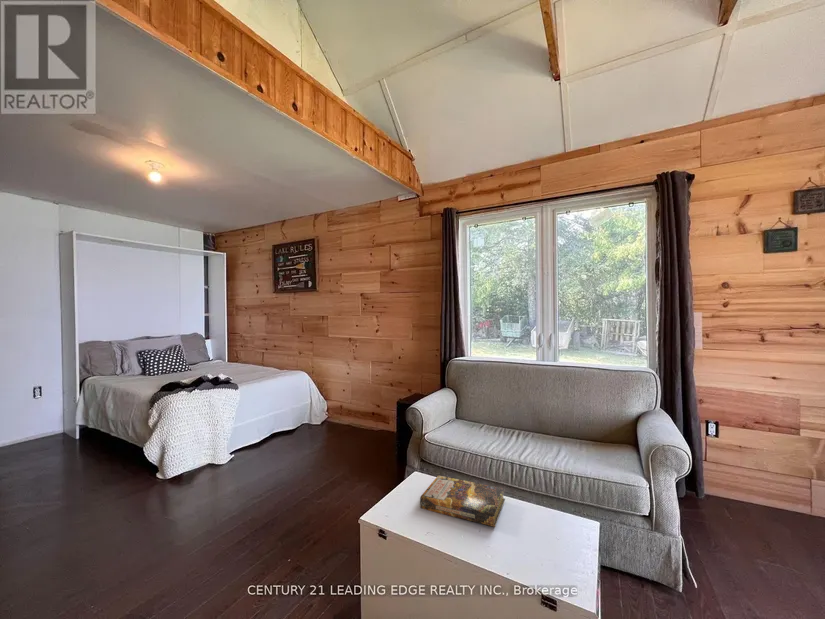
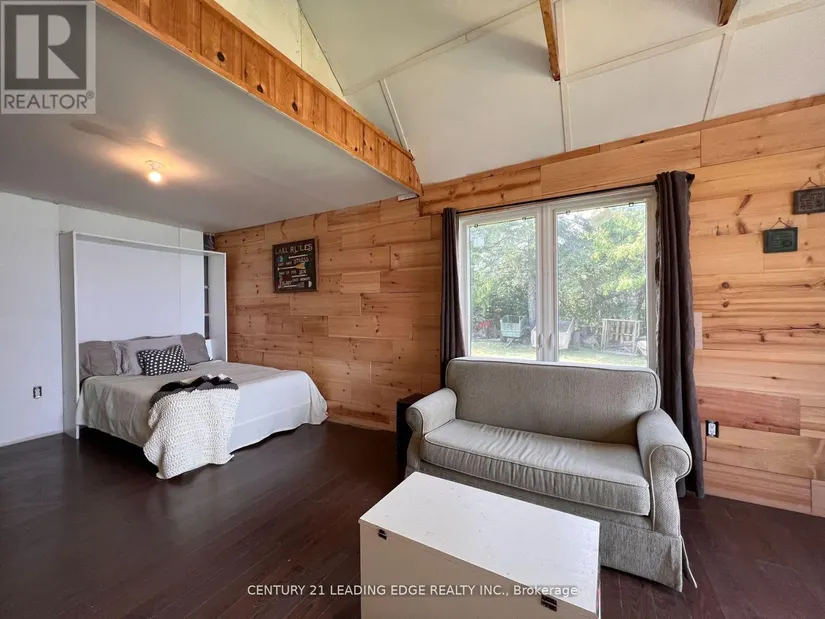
- book (463, 498)
